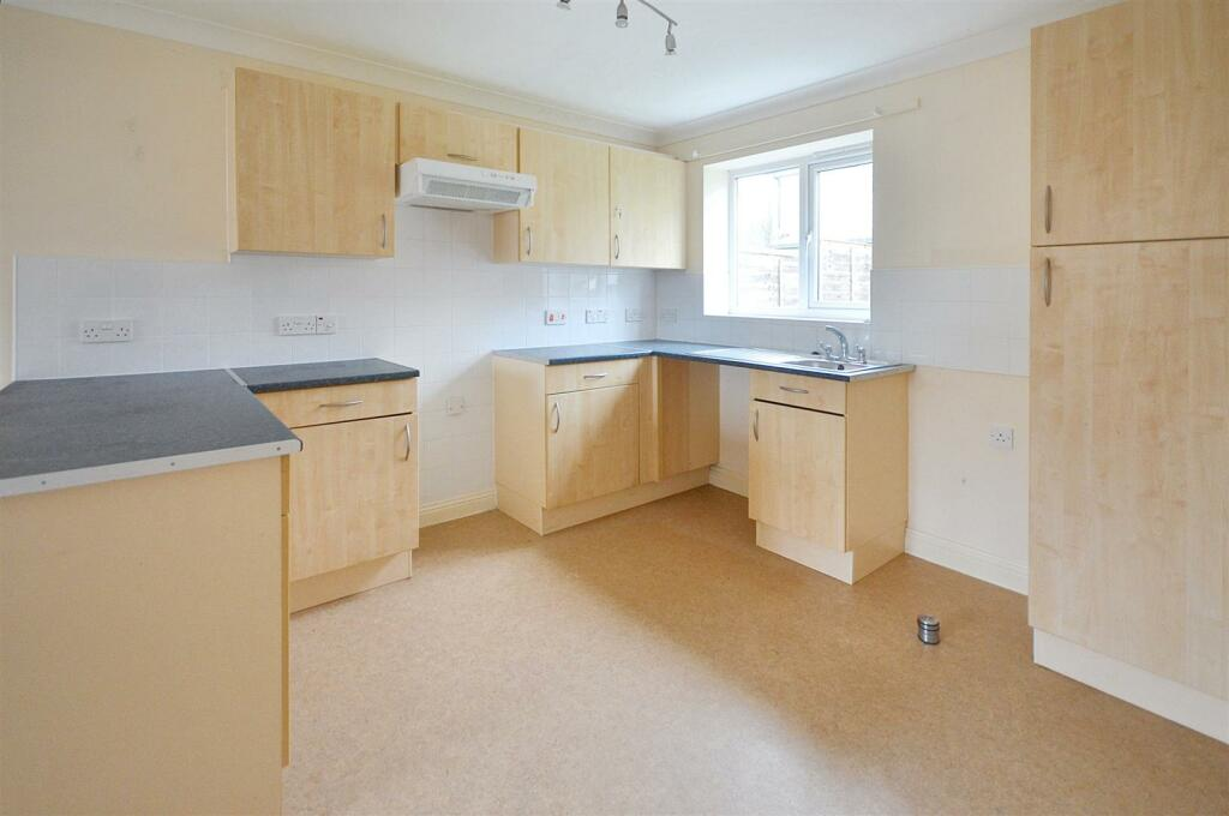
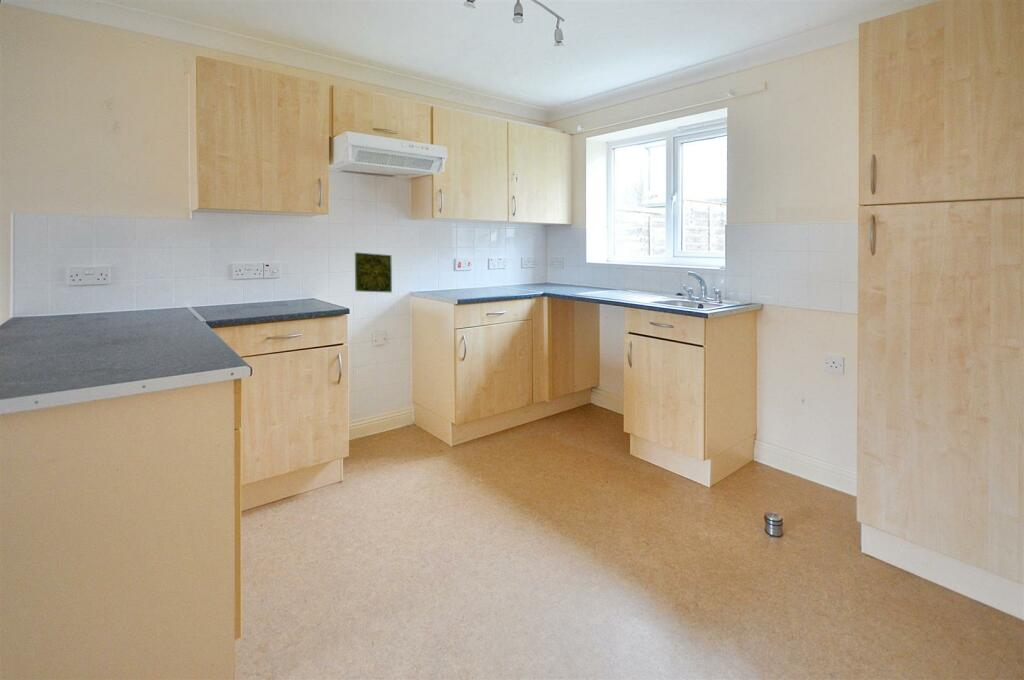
+ decorative tile (373, 273)
